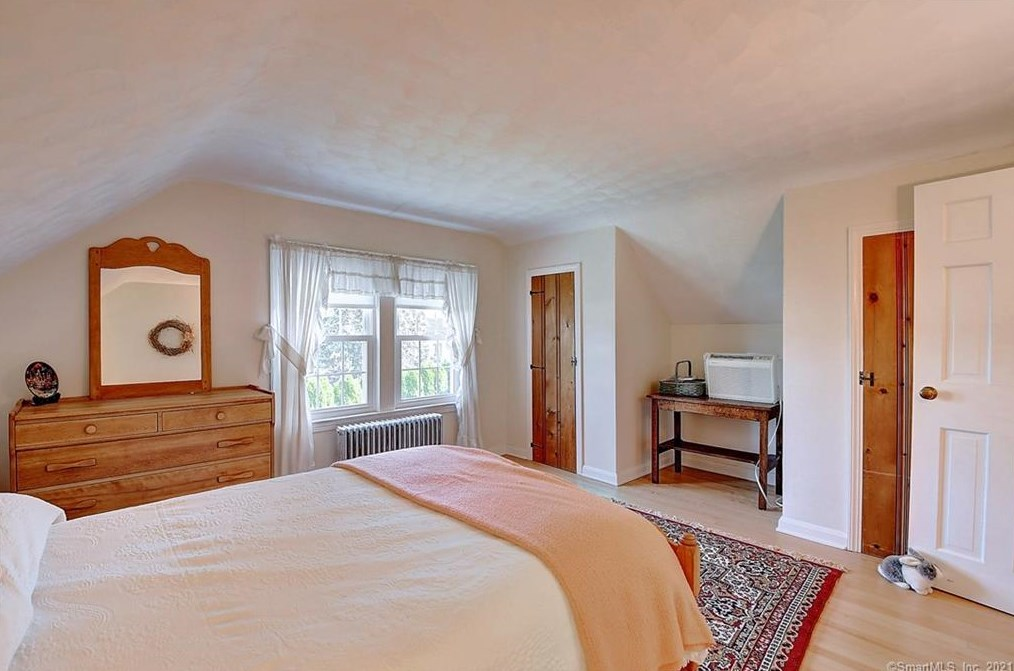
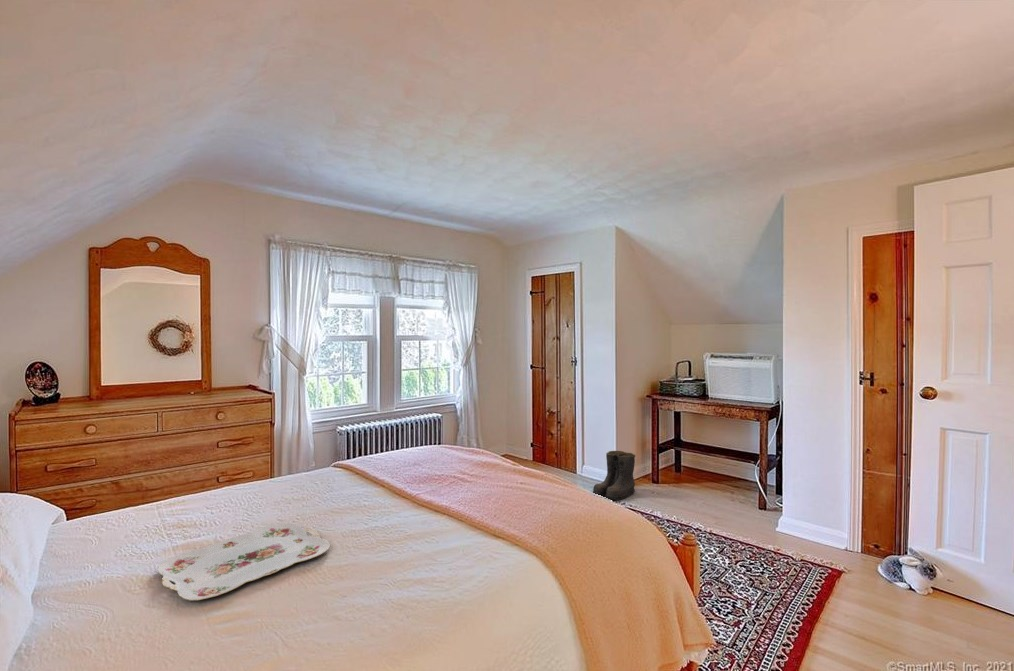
+ serving tray (248, 557)
+ boots (614, 473)
